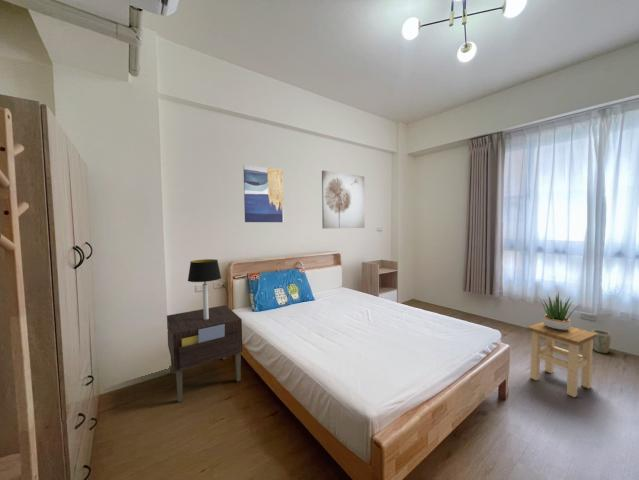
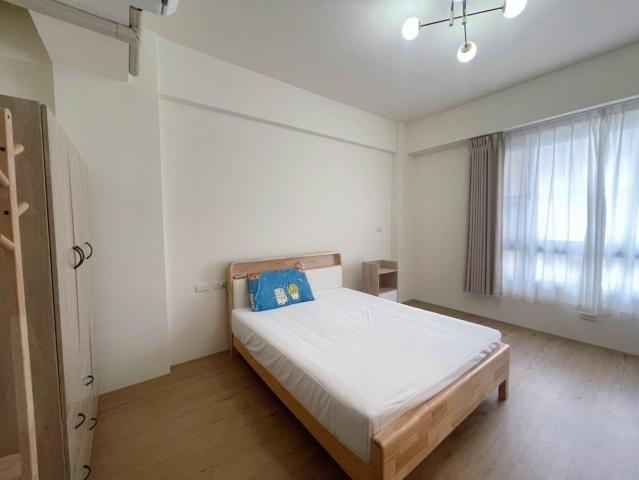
- table lamp (205, 289)
- nightstand (204, 347)
- plant pot (600, 341)
- potted plant (556, 310)
- stool (562, 354)
- wall art (344, 201)
- wall art (264, 195)
